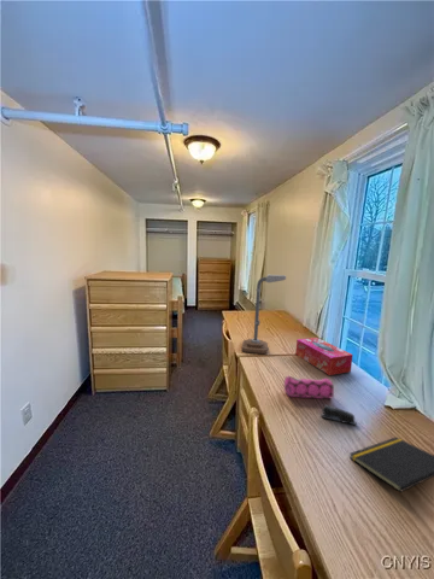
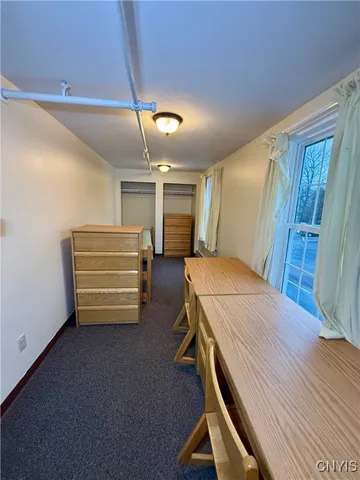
- desk lamp (258, 312)
- stapler (339, 414)
- tissue box (322, 353)
- notepad (398, 460)
- pencil case (309, 386)
